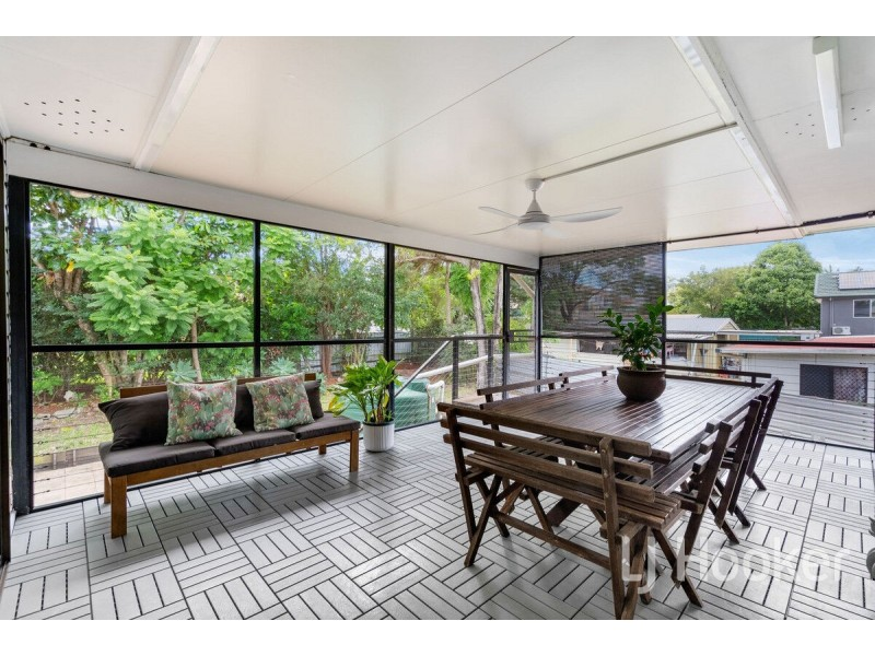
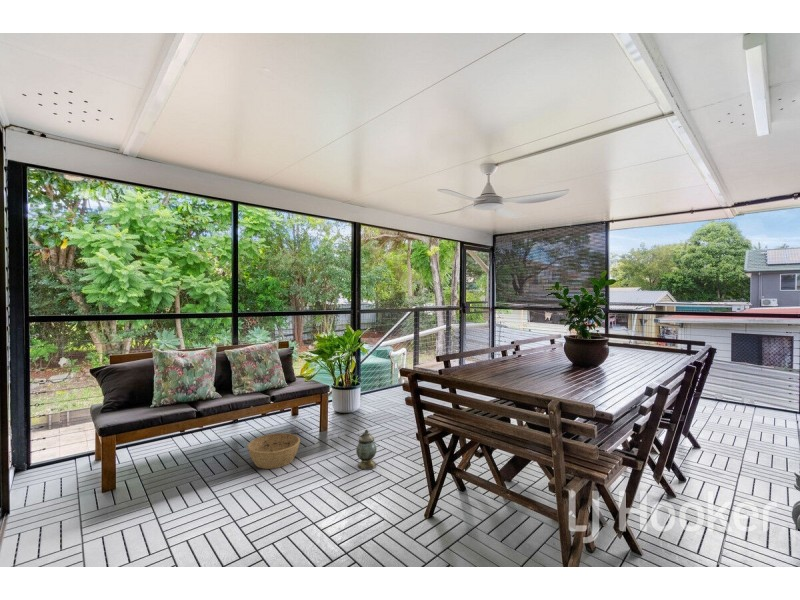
+ basket (274, 451)
+ lantern (366, 447)
